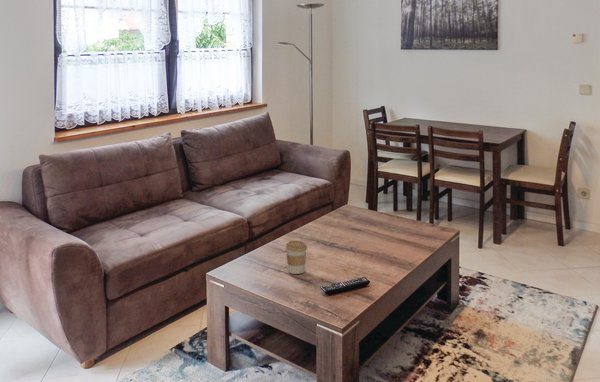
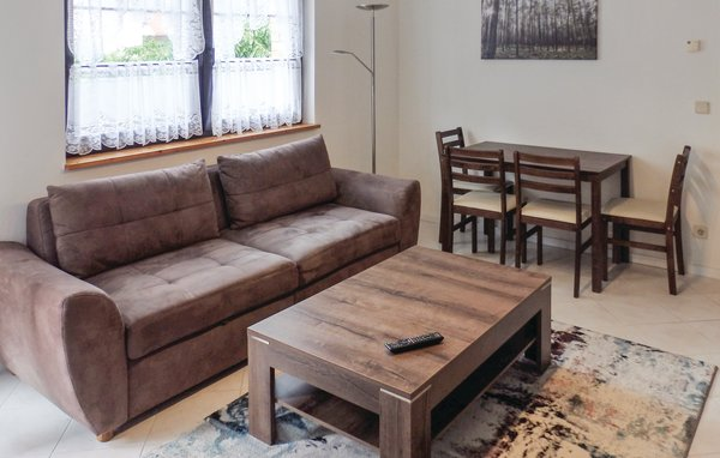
- coffee cup (296, 256)
